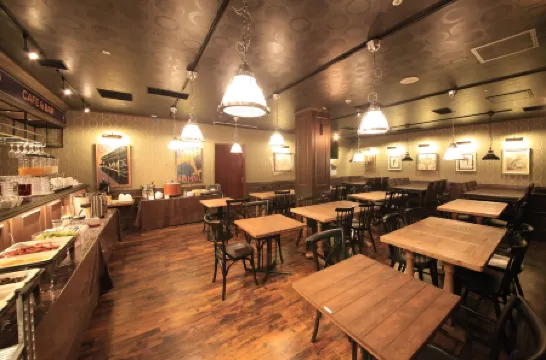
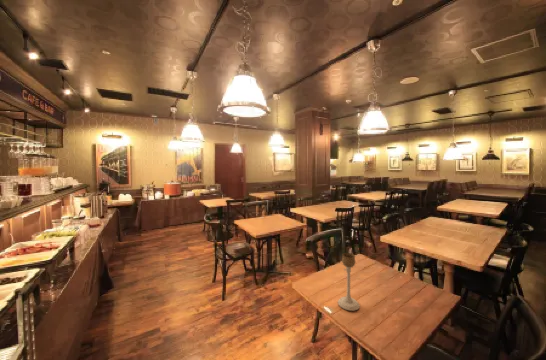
+ candle holder (348, 279)
